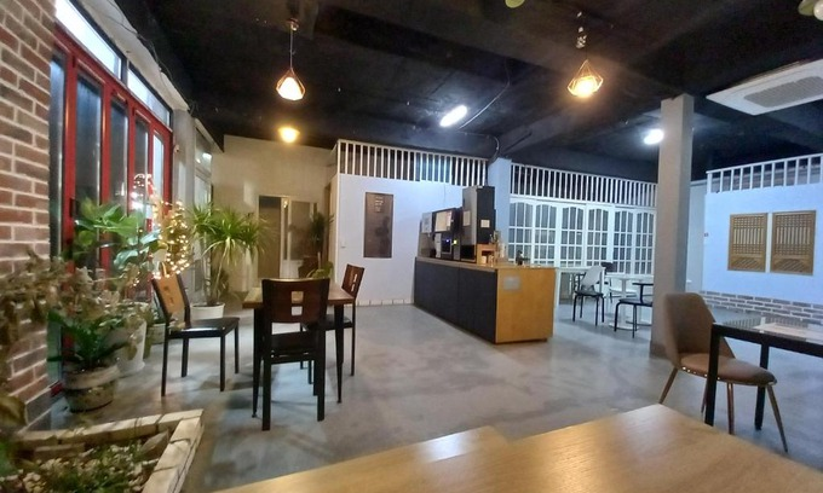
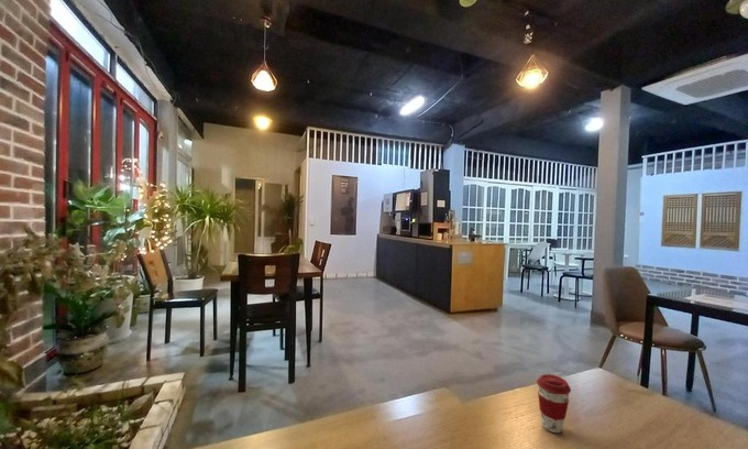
+ coffee cup (552, 403)
